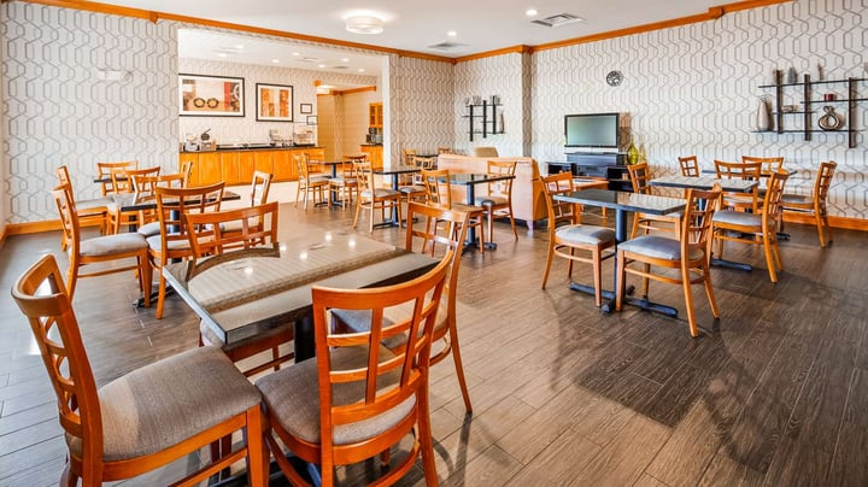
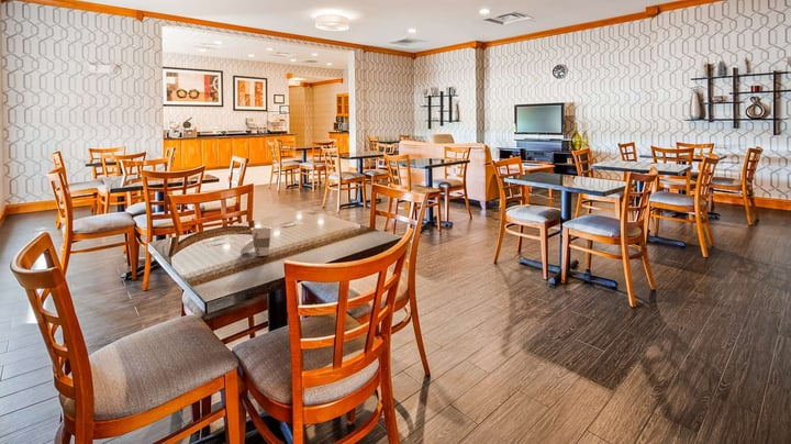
+ cup (256, 241)
